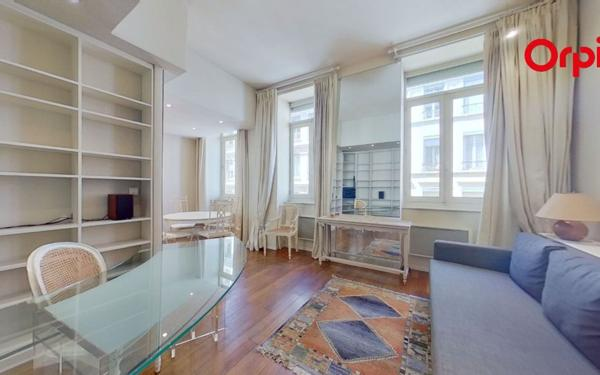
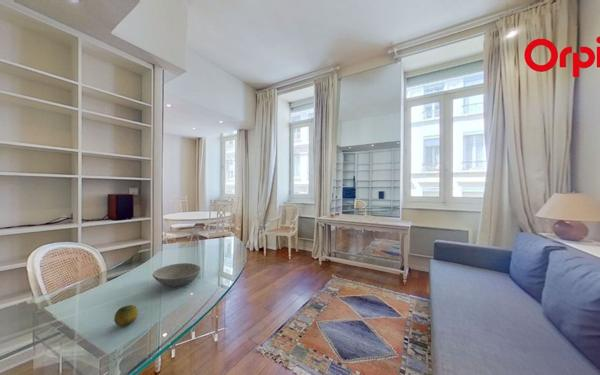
+ fruit (126, 315)
+ bowl (177, 276)
